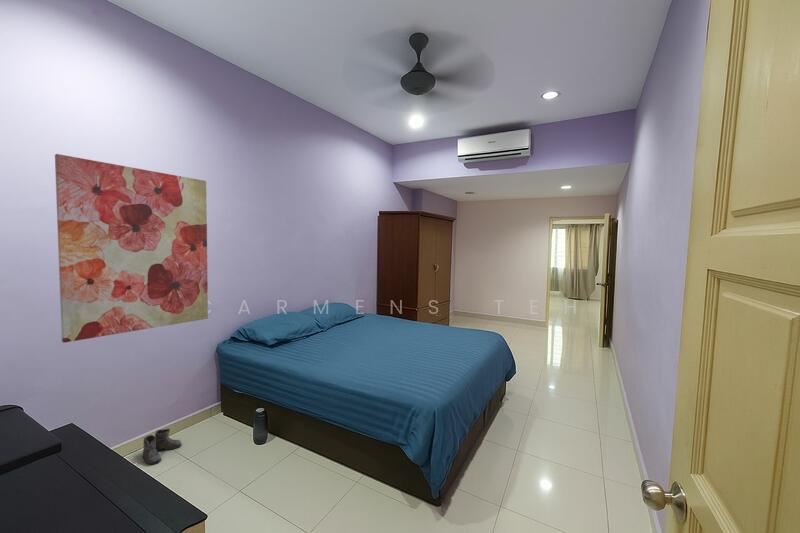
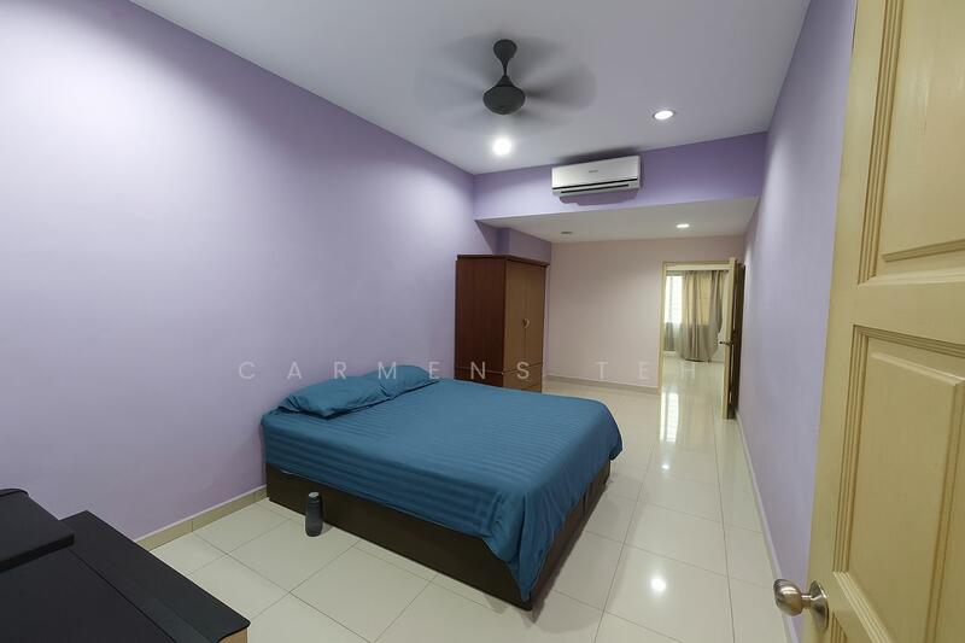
- wall art (144, 250)
- boots (159, 444)
